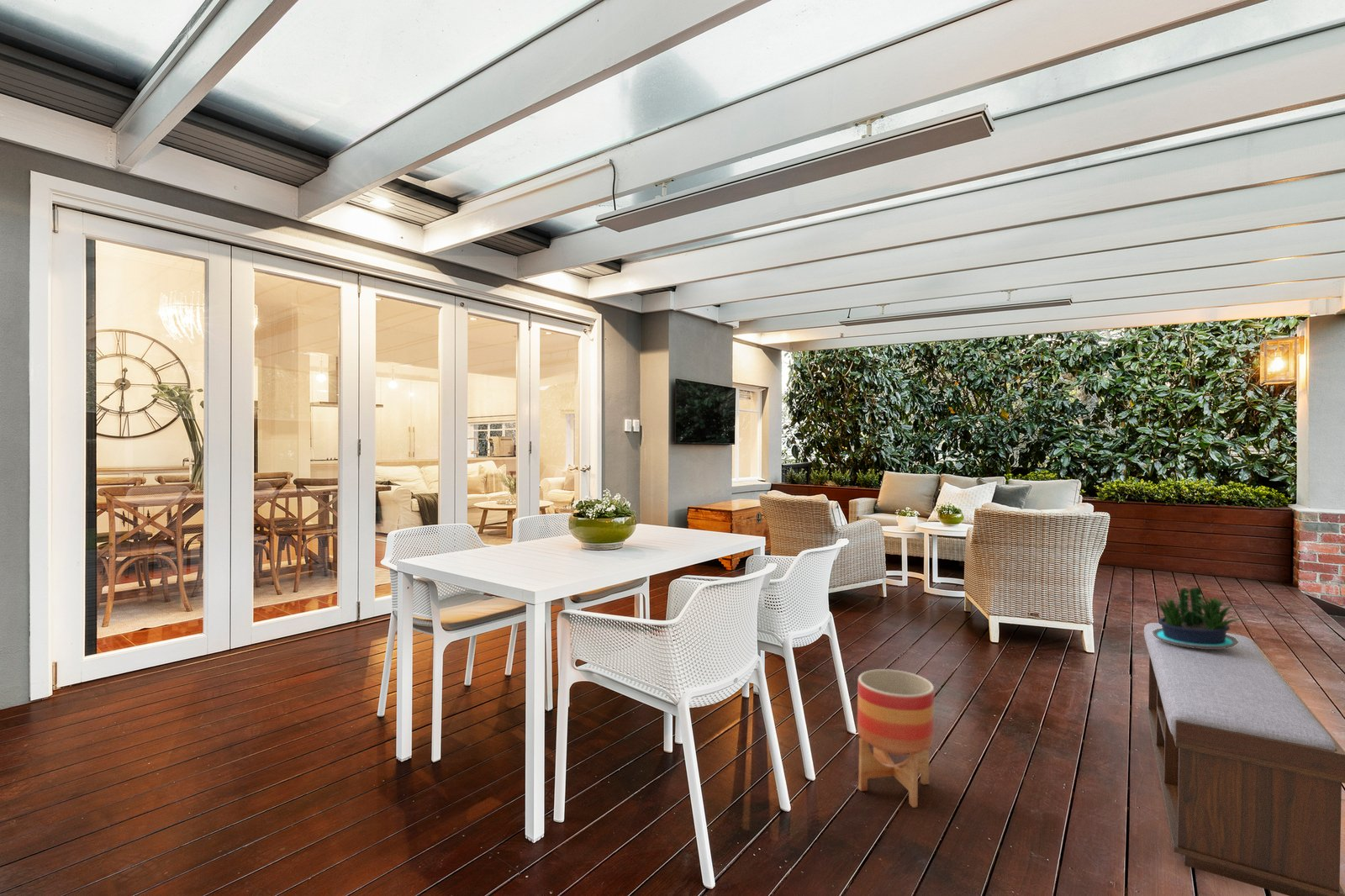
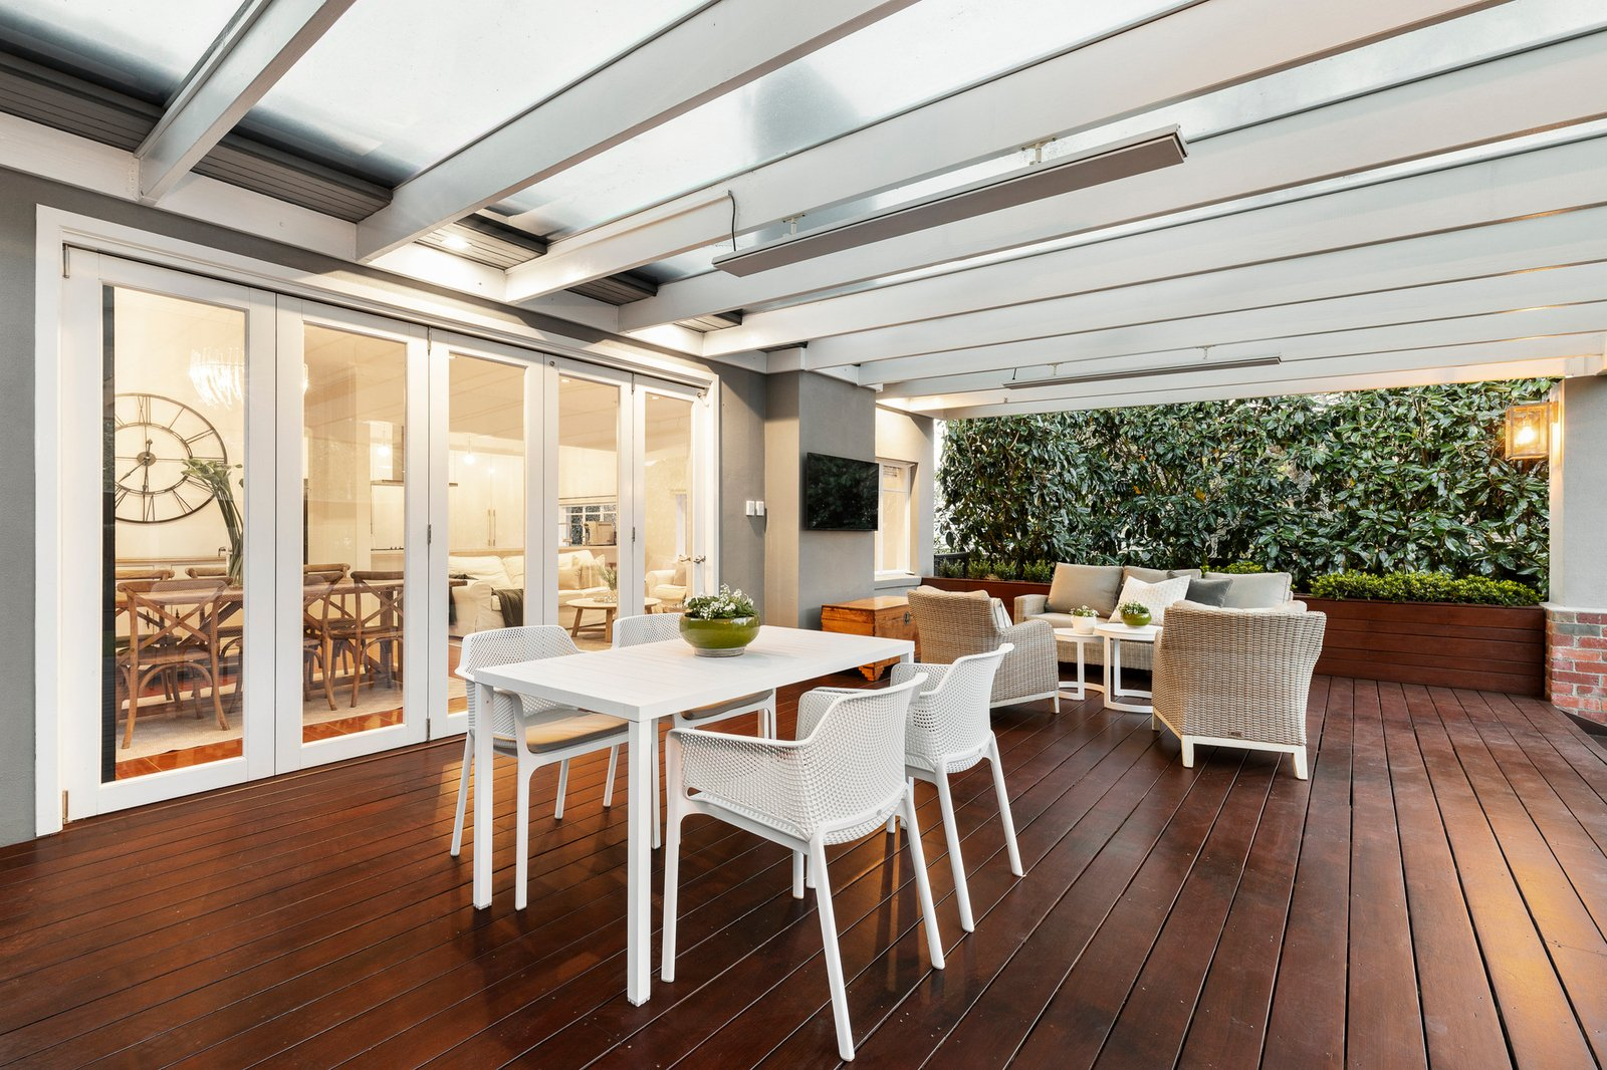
- potted plant (1201, 617)
- bench (1216, 728)
- planter (894, 734)
